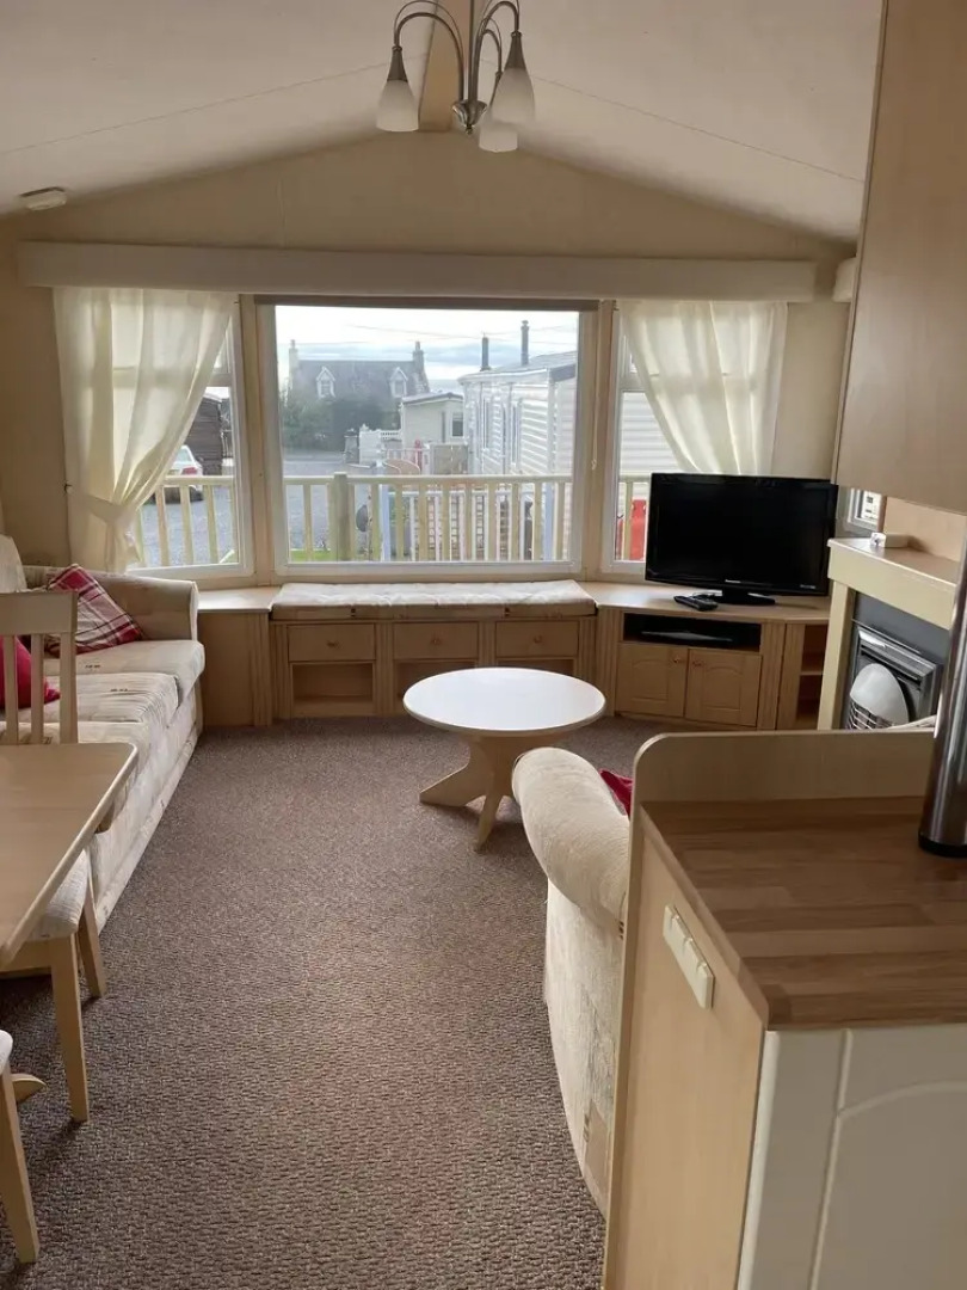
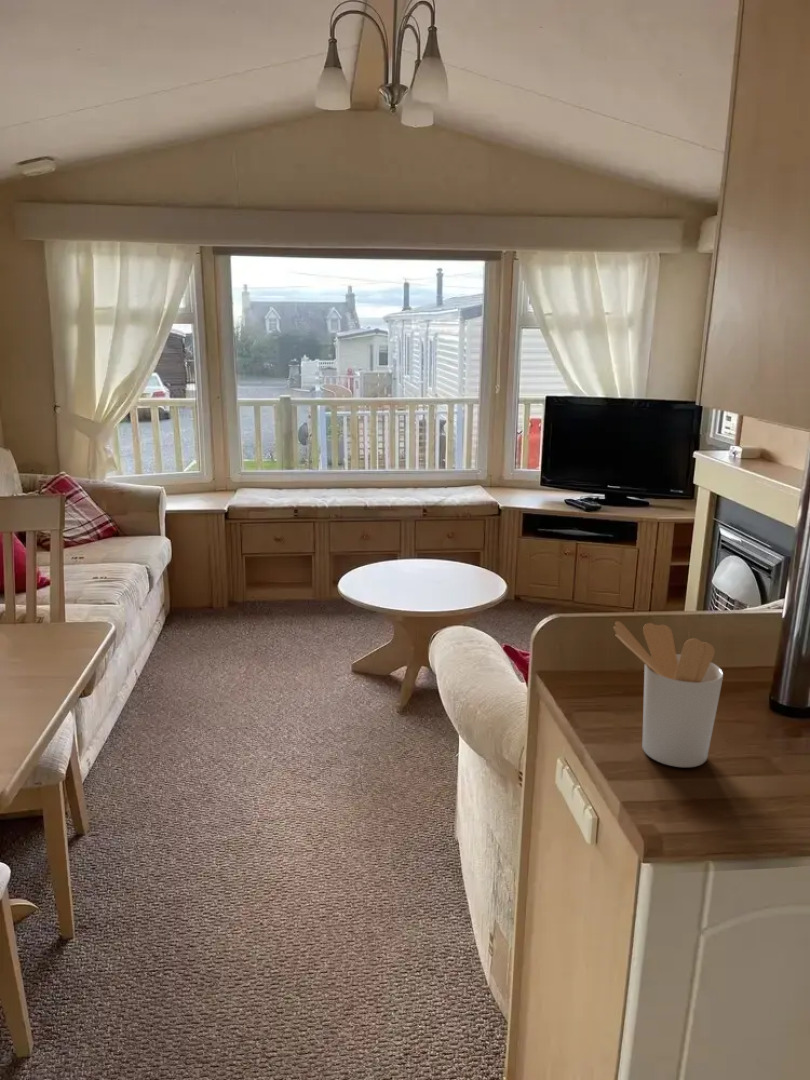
+ utensil holder (661, 689)
